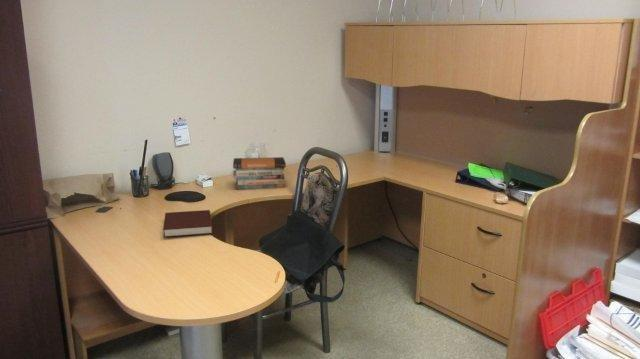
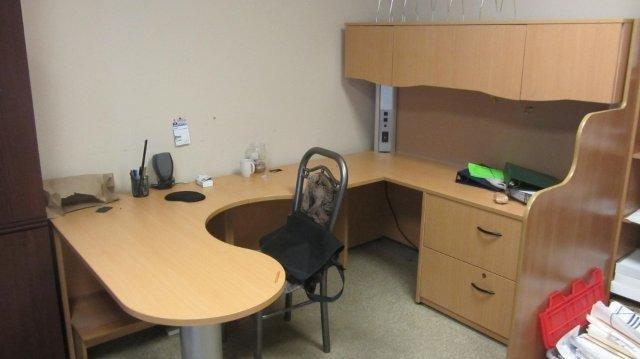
- notebook (188, 222)
- book stack (259, 173)
